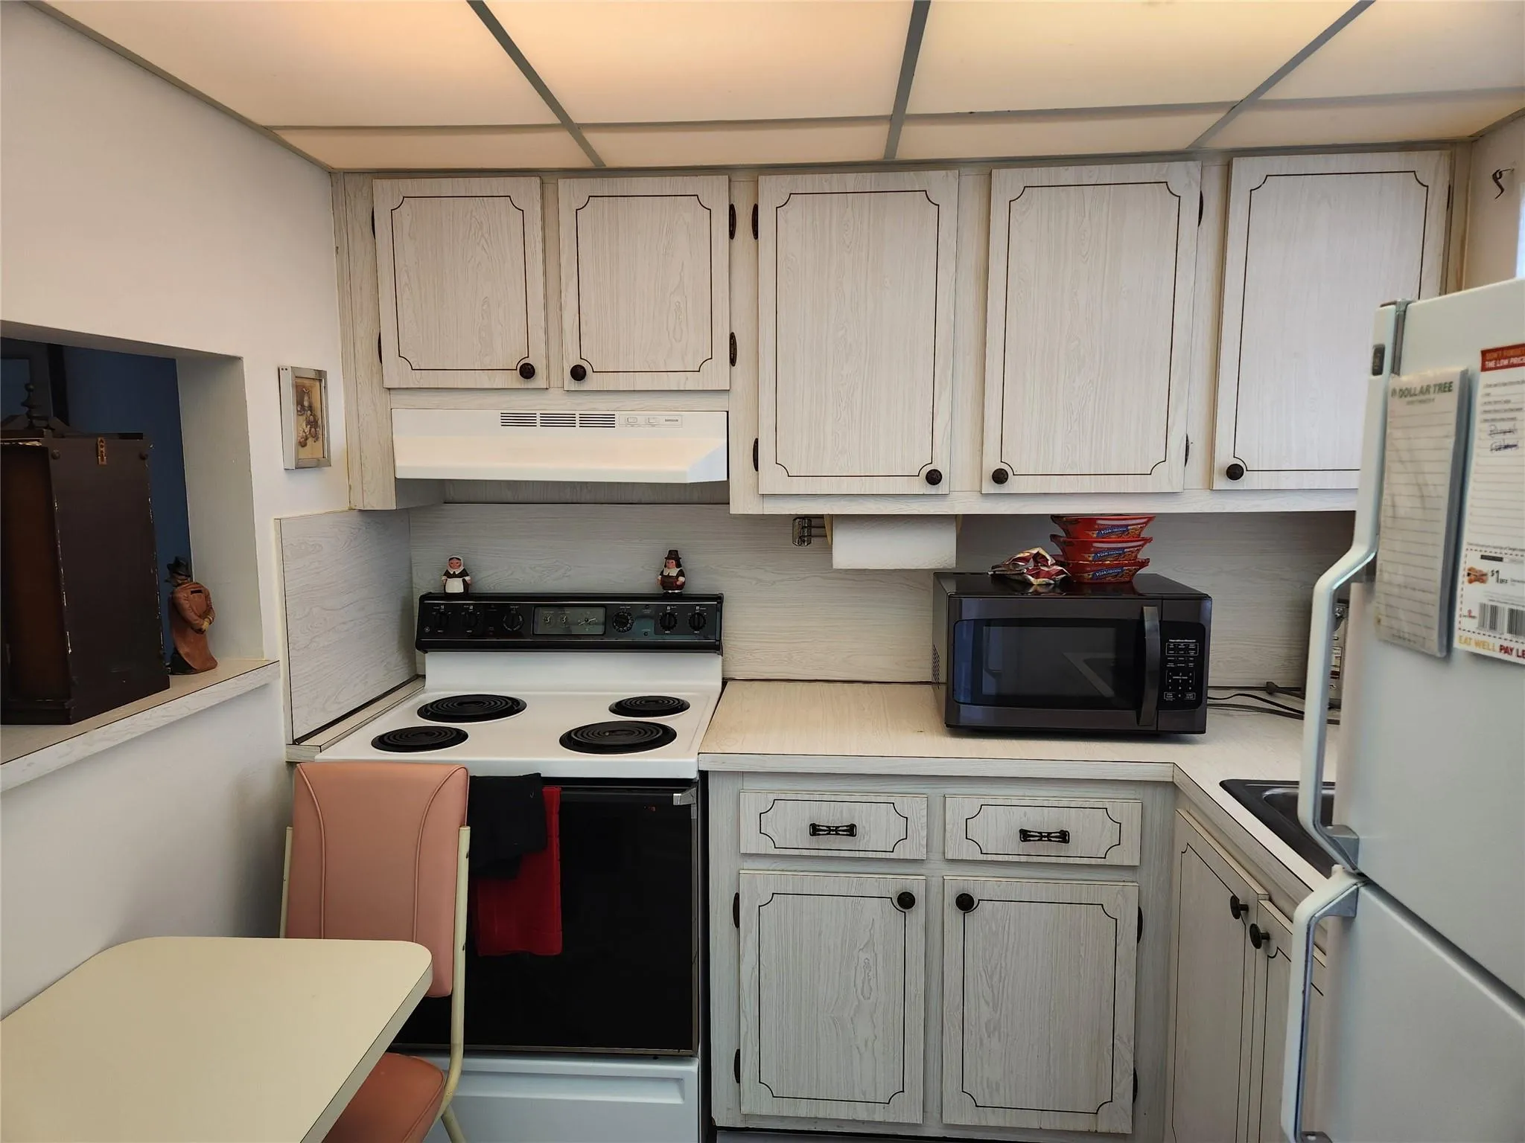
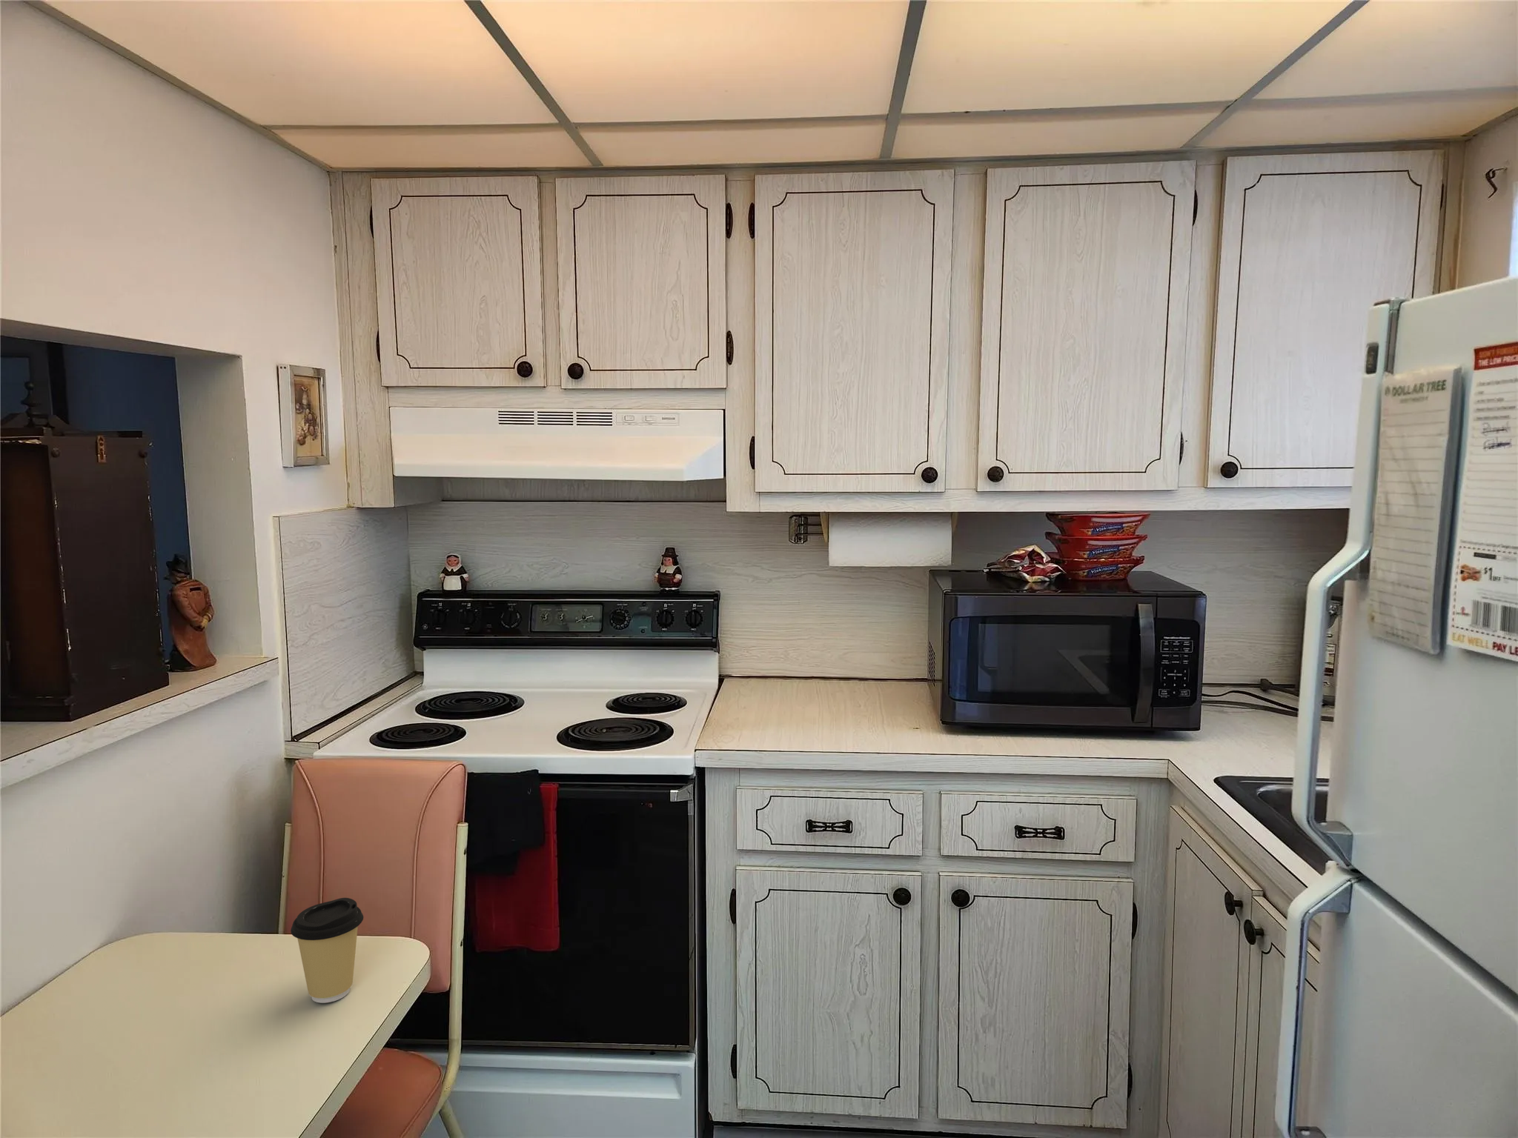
+ coffee cup (329, 952)
